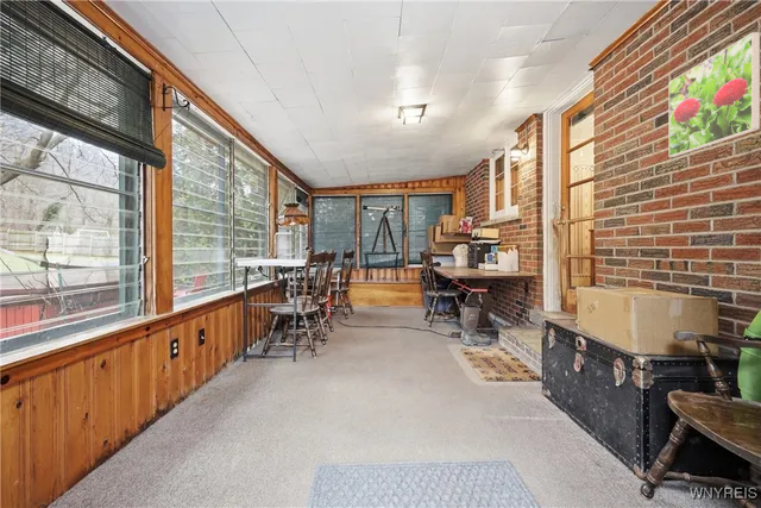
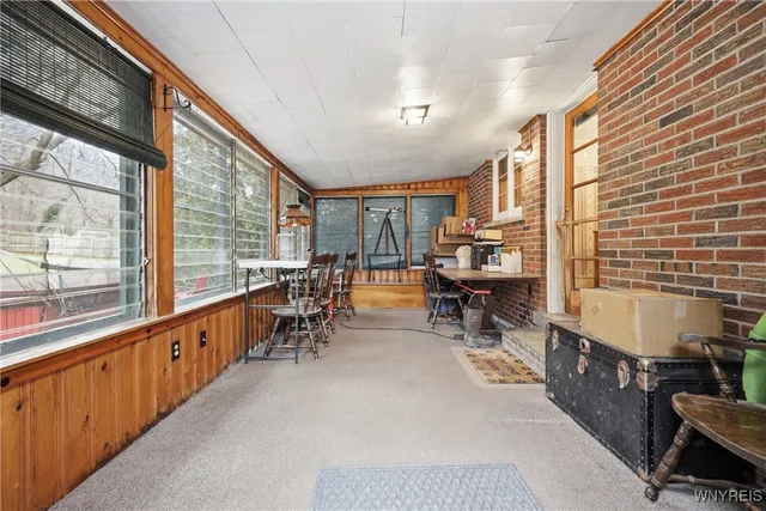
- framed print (707, 102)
